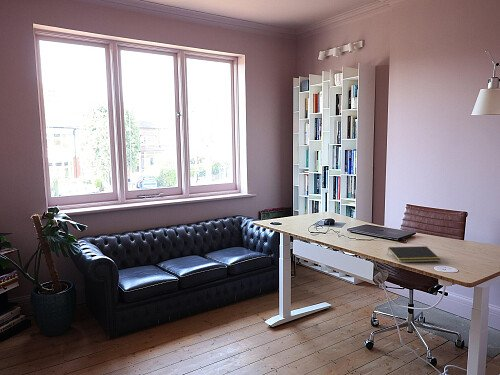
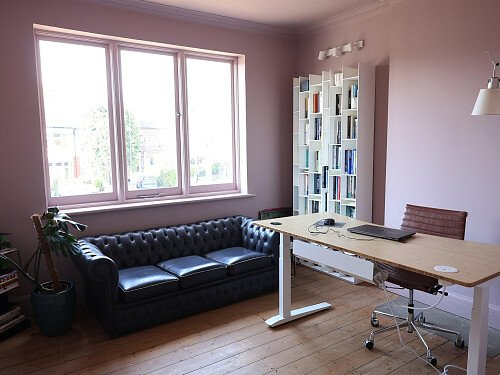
- notepad (413, 254)
